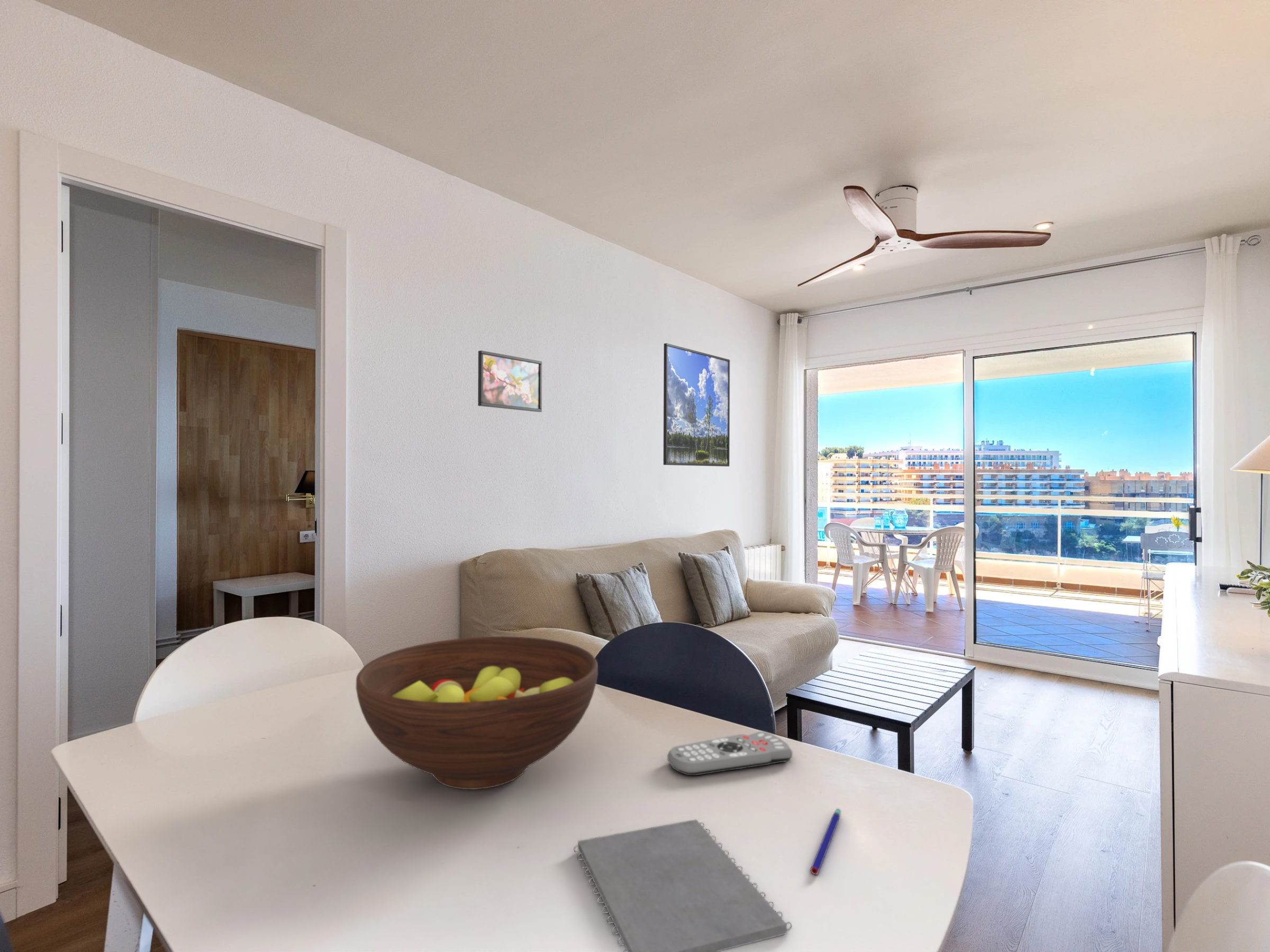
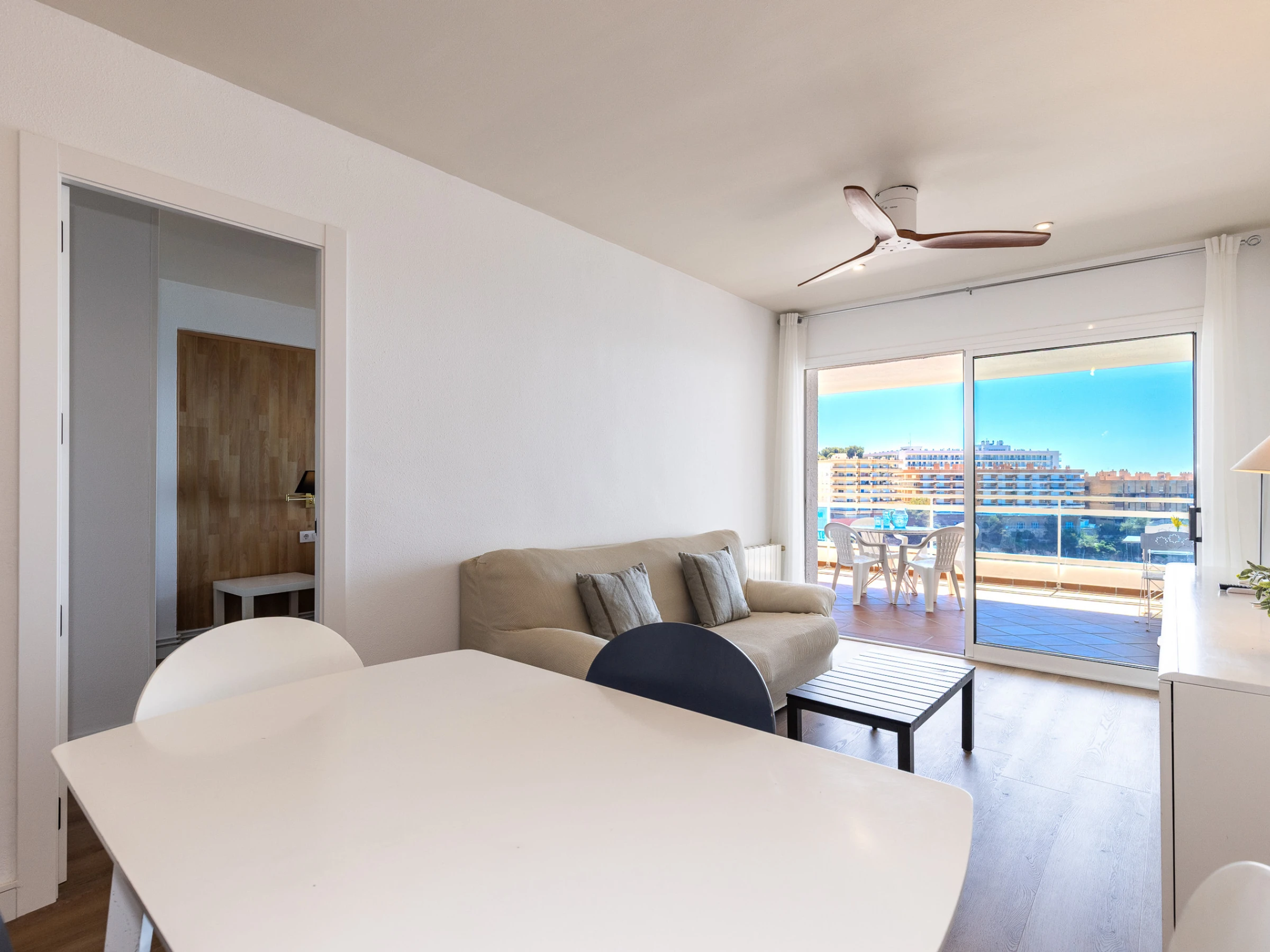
- pen (827, 838)
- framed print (698, 409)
- notepad (672, 882)
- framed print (511, 382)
- remote control (728, 754)
- fruit bowl (481, 718)
